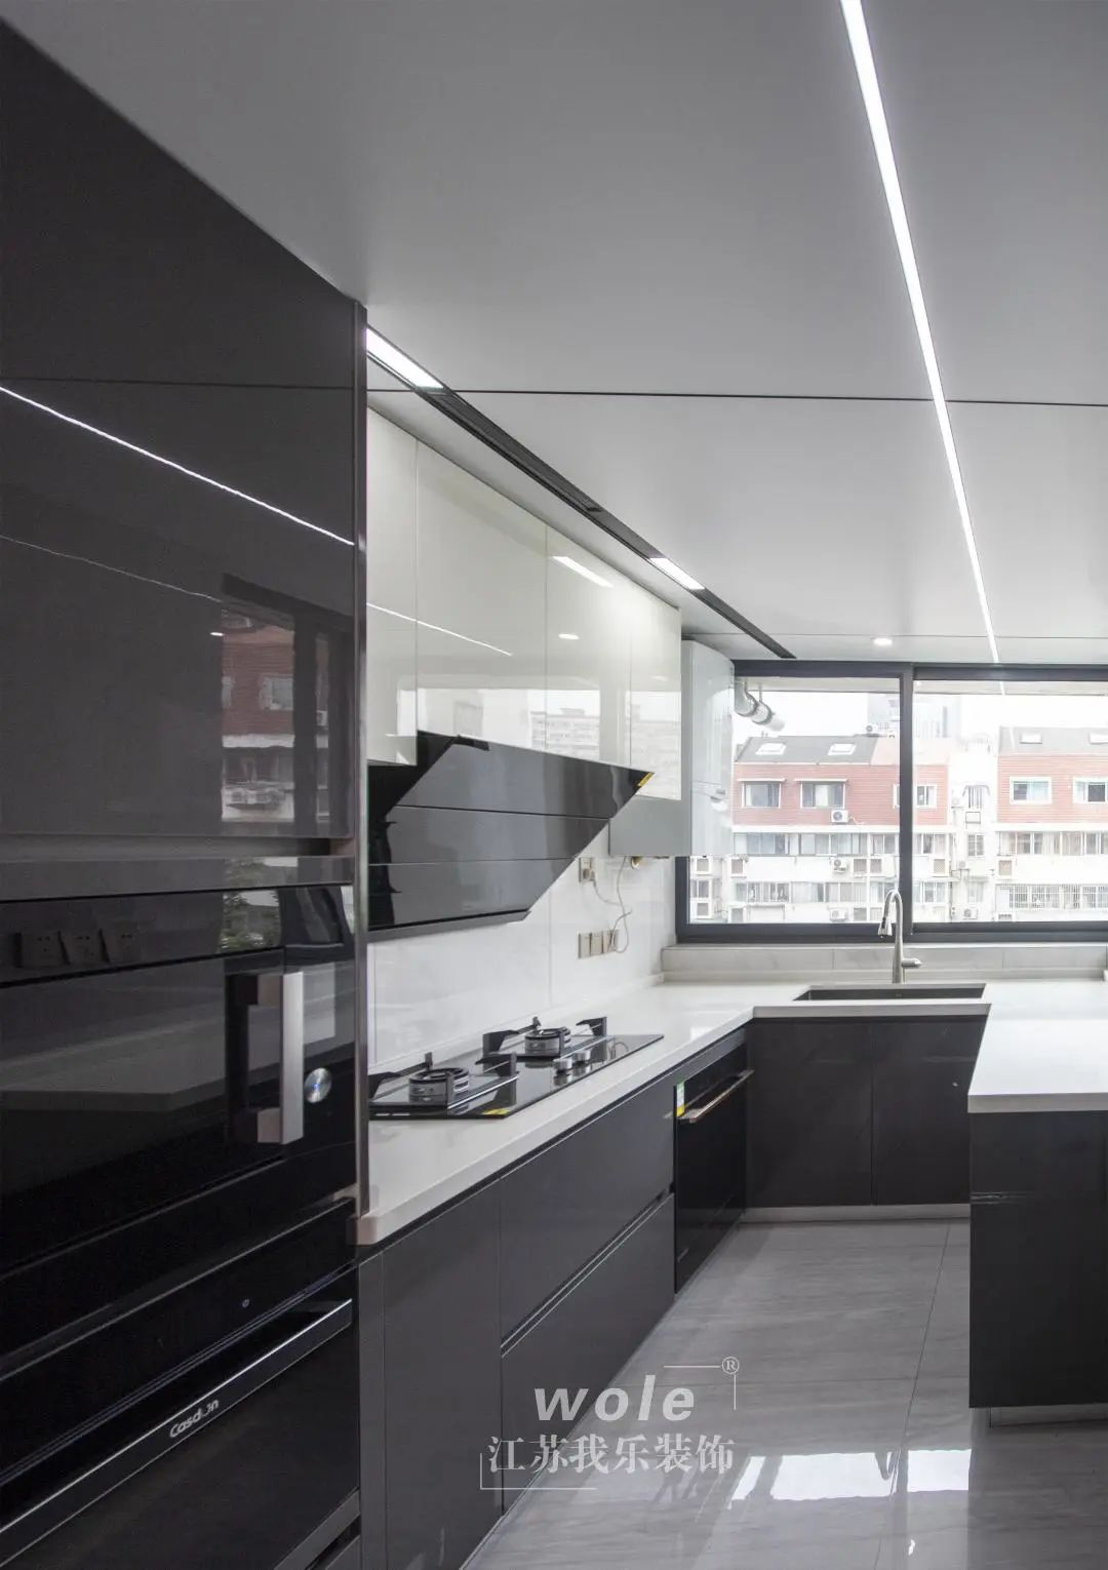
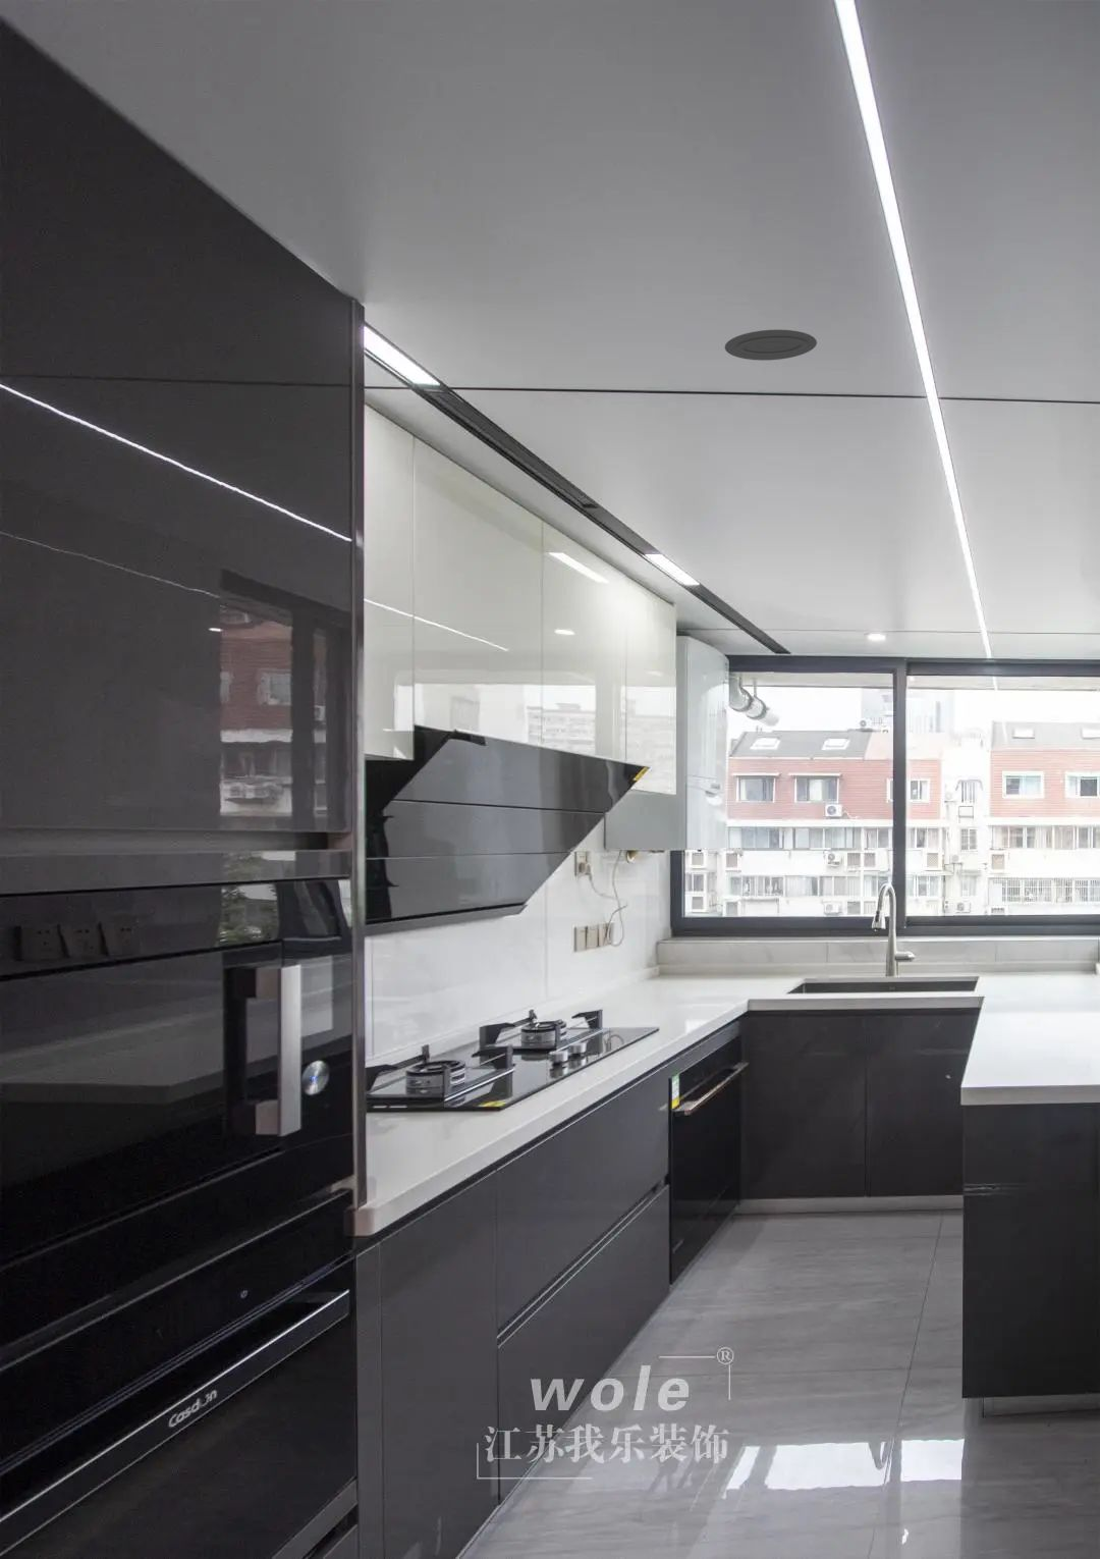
+ recessed light (770, 339)
